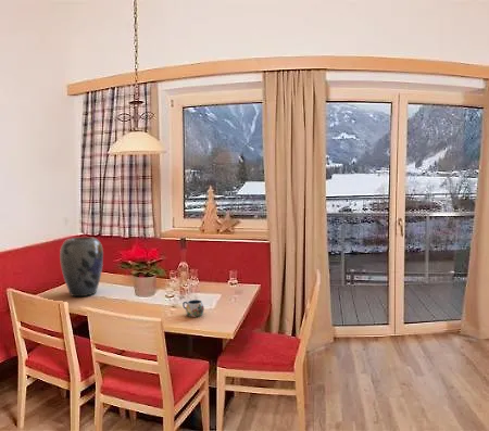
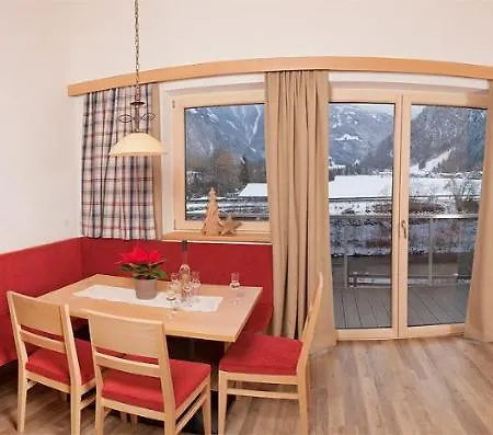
- mug (192, 307)
- vase (82, 266)
